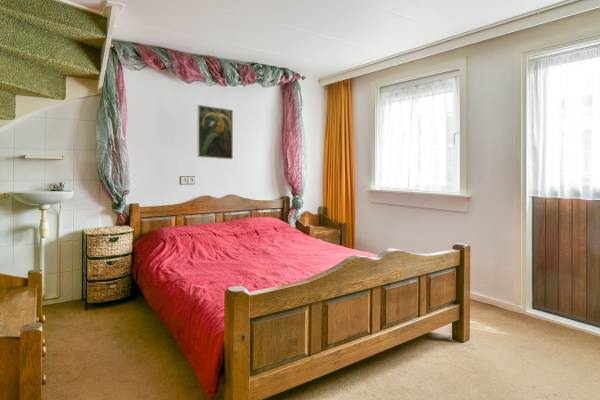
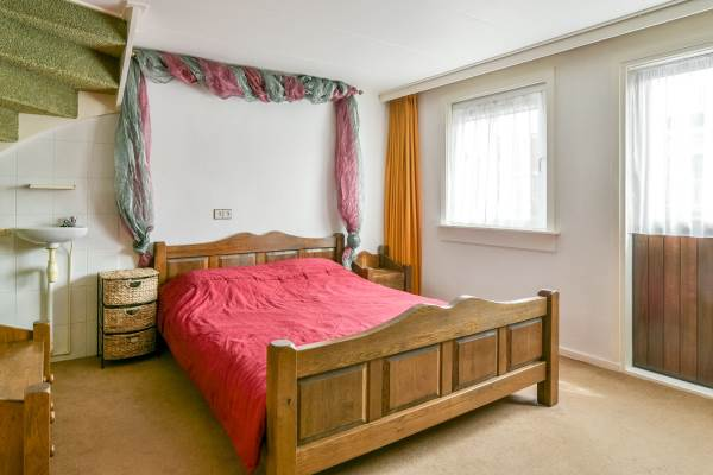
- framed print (215, 132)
